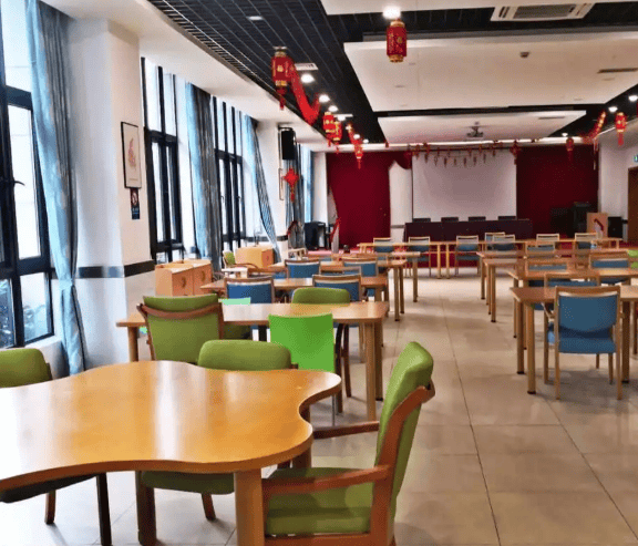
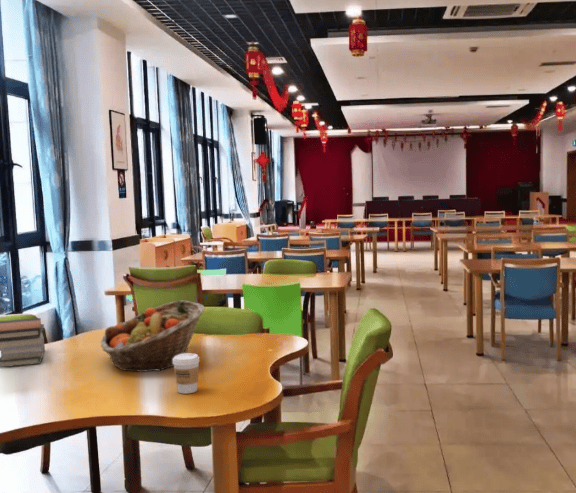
+ fruit basket (153, 334)
+ coffee cup (186, 373)
+ book stack (20, 341)
